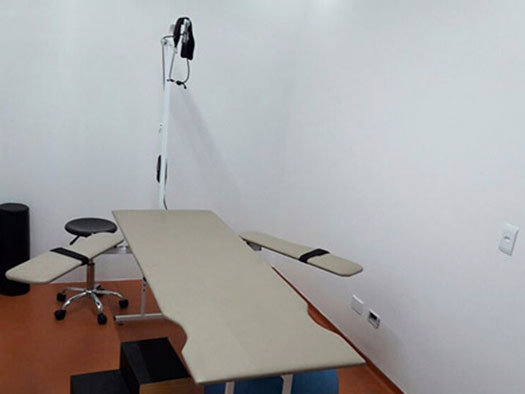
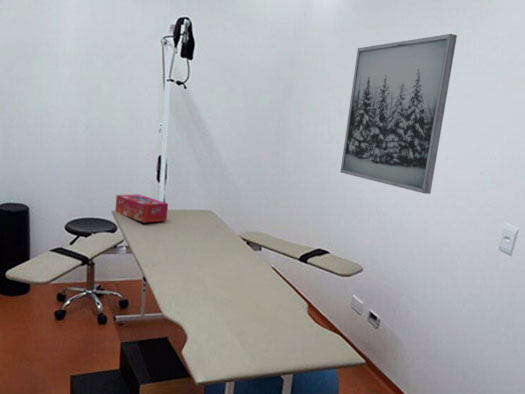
+ wall art (390, 113)
+ tissue box (141, 207)
